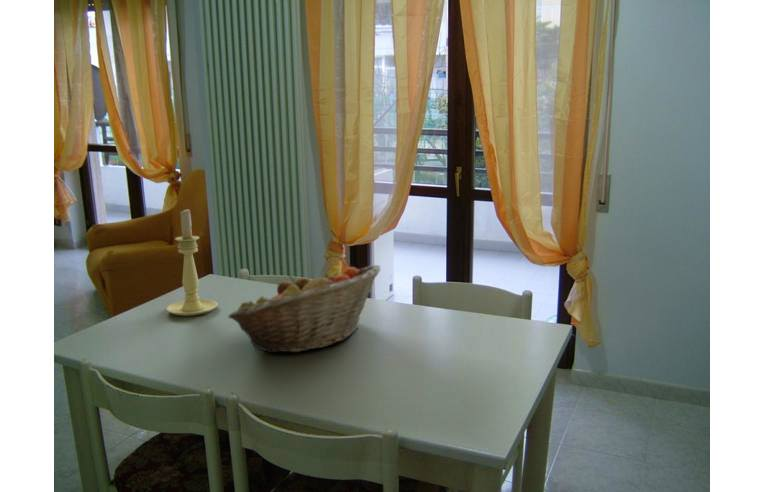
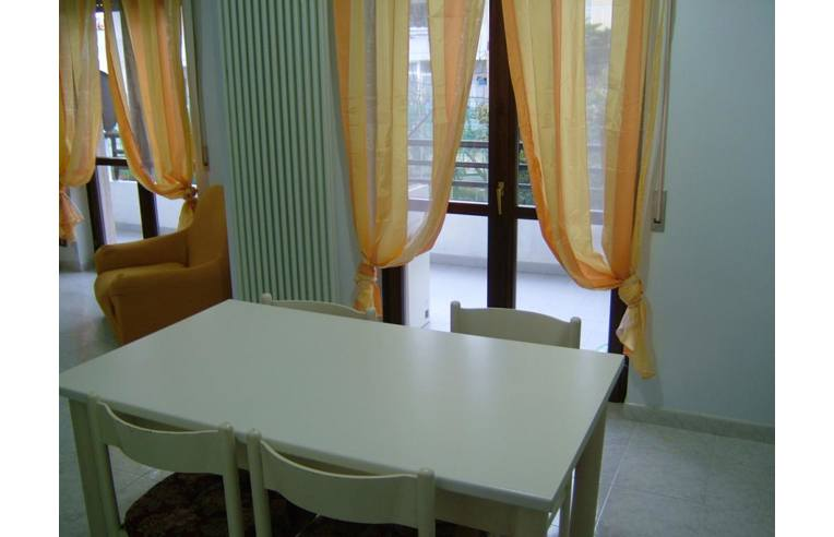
- candle holder (188, 259)
- fruit basket (309, 302)
